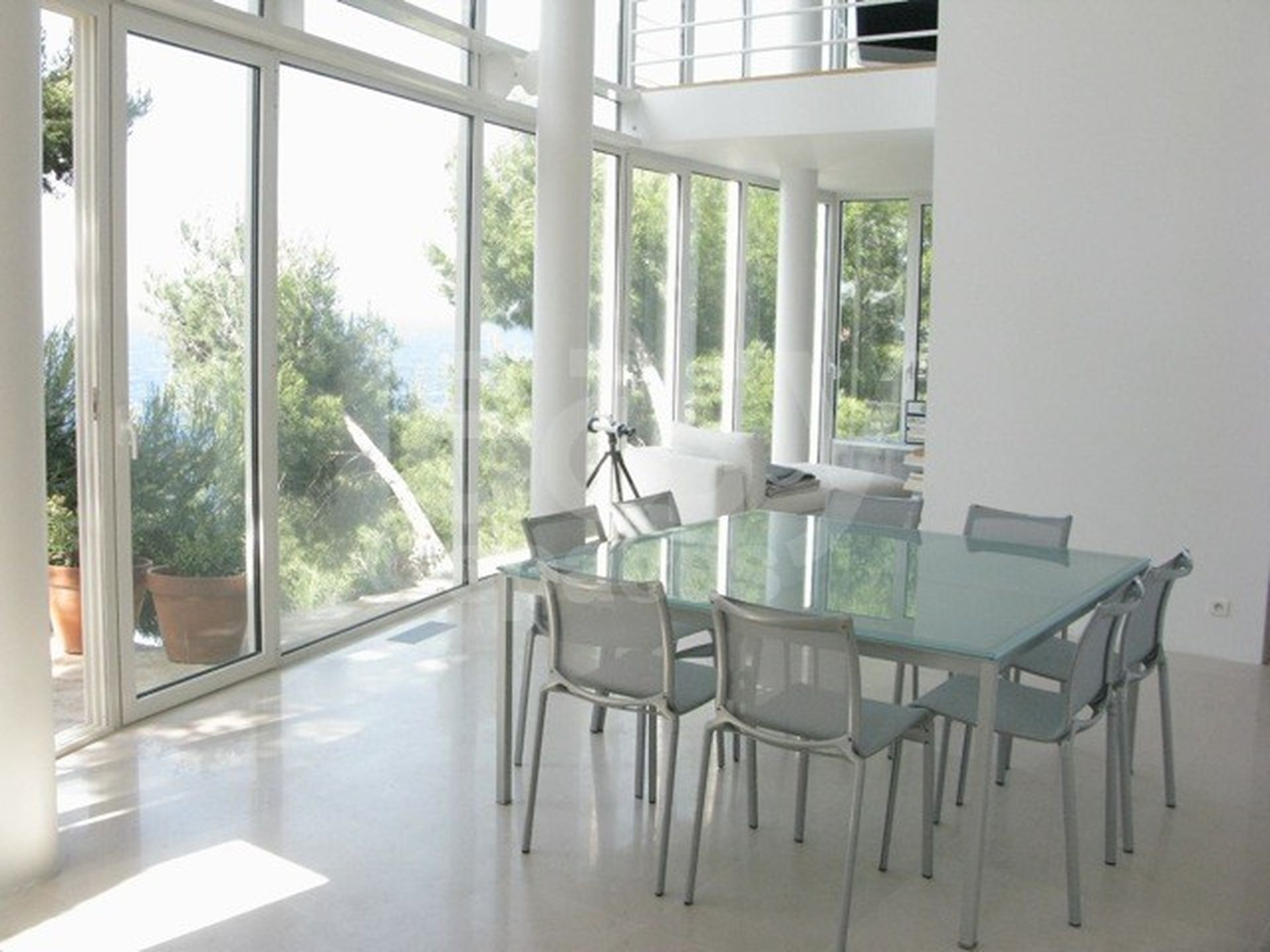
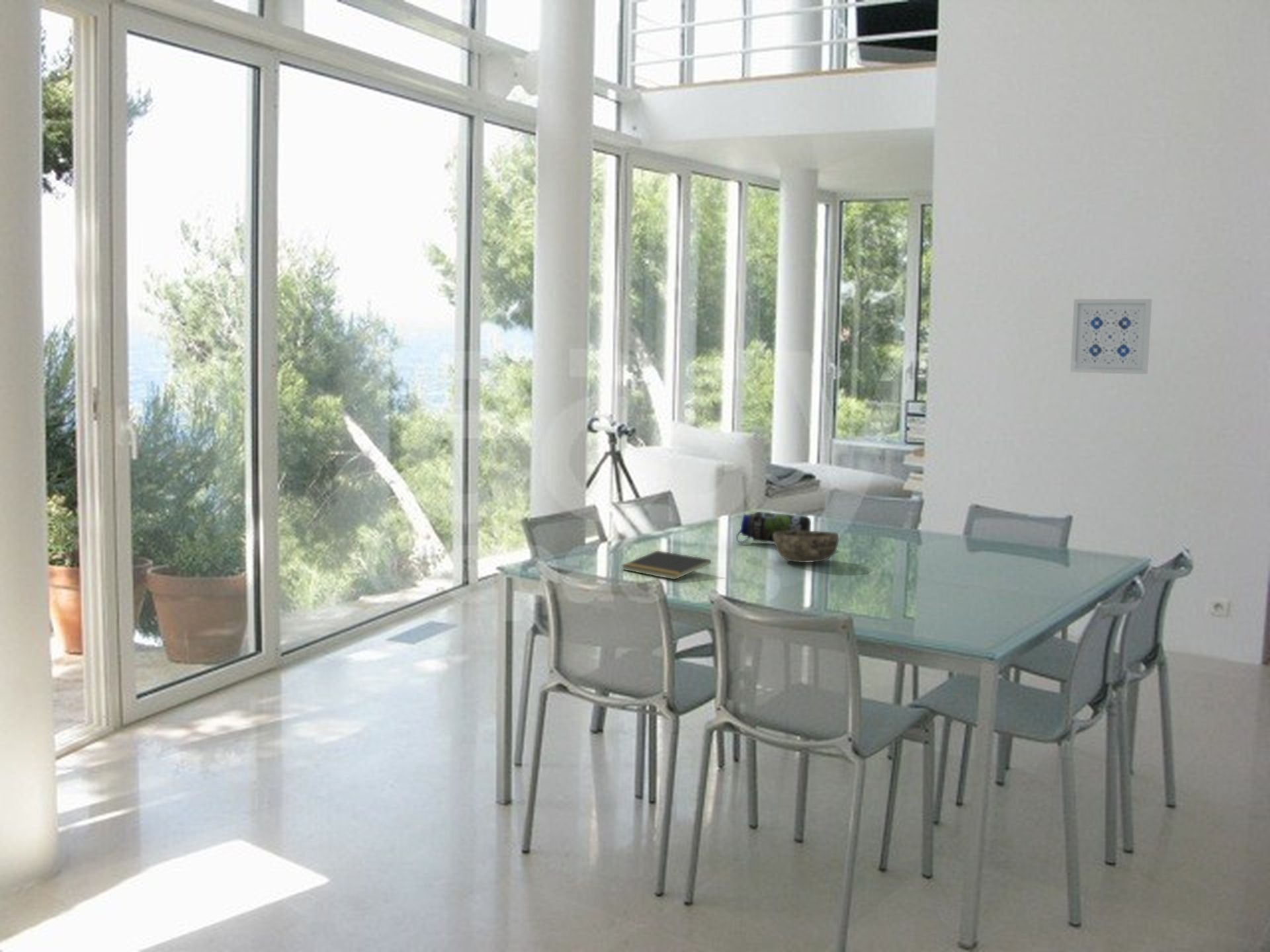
+ notepad (665, 564)
+ bowl (806, 546)
+ wall art (1110, 336)
+ water bottle (773, 528)
